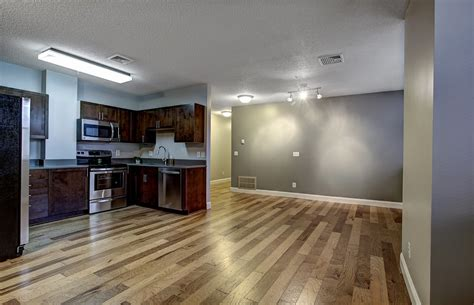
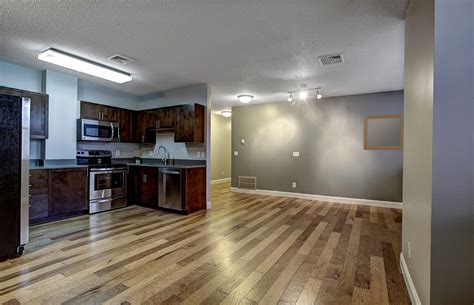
+ home mirror (383, 132)
